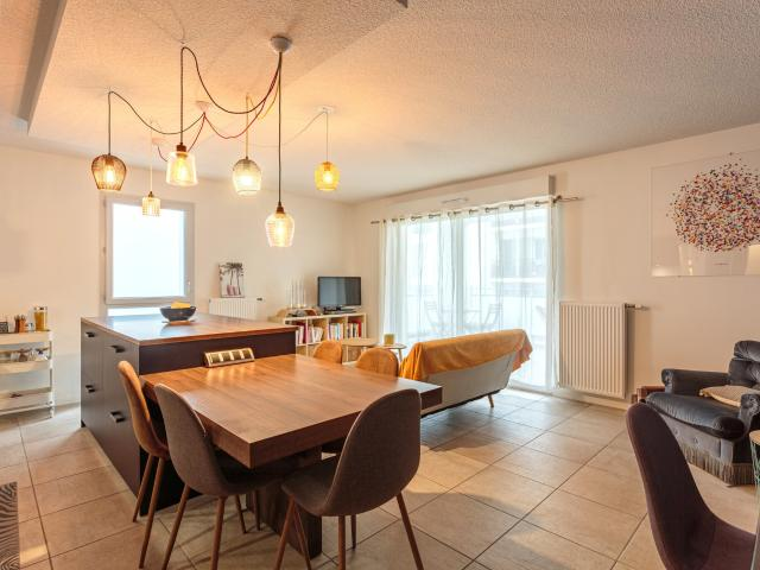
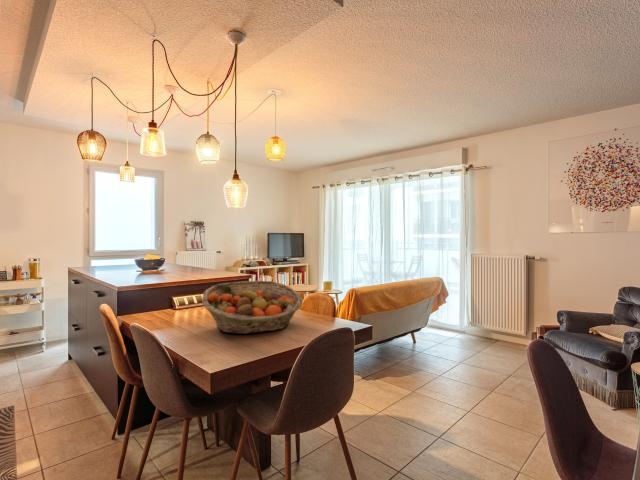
+ fruit basket (253, 305)
